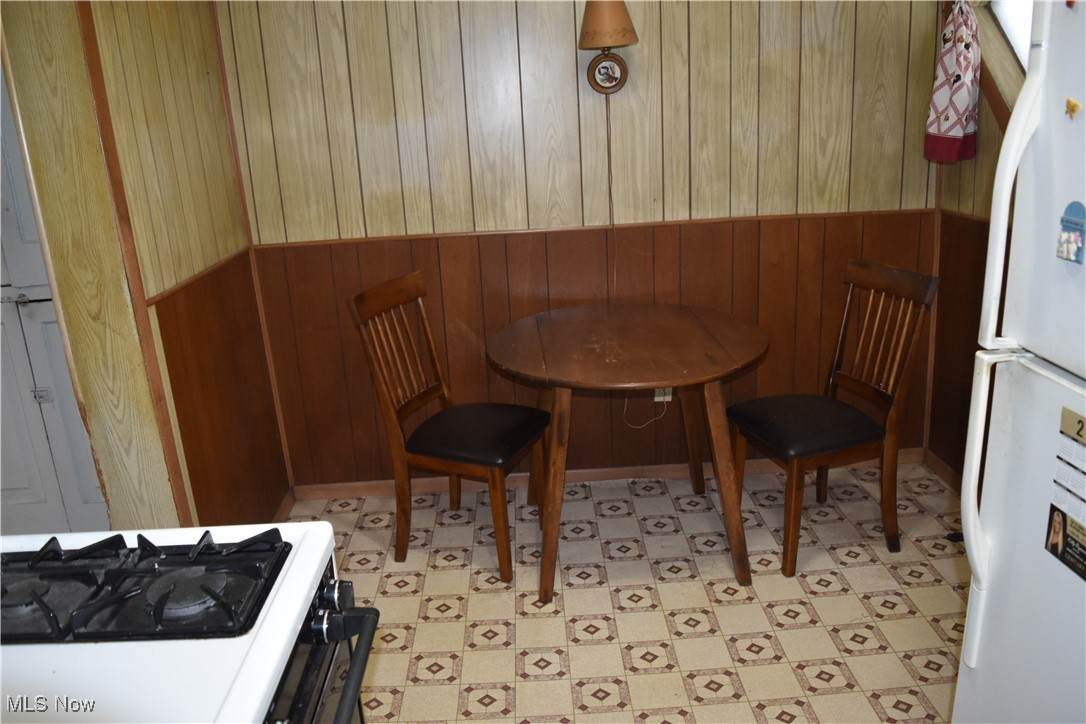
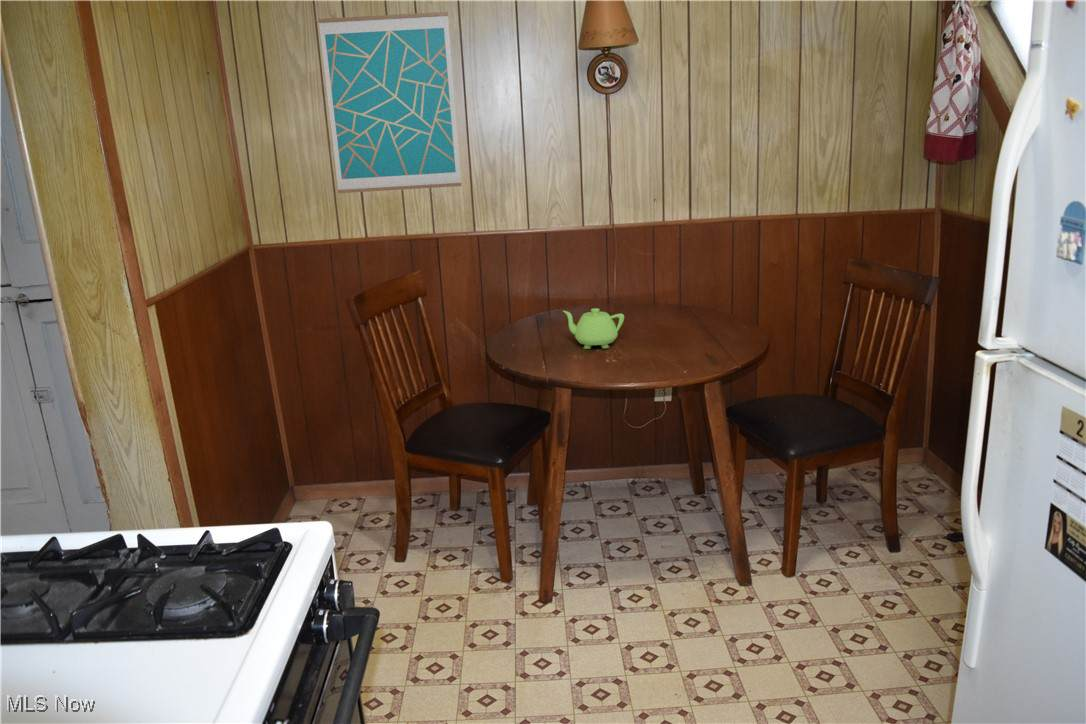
+ teapot (593, 327)
+ wall art (391, 104)
